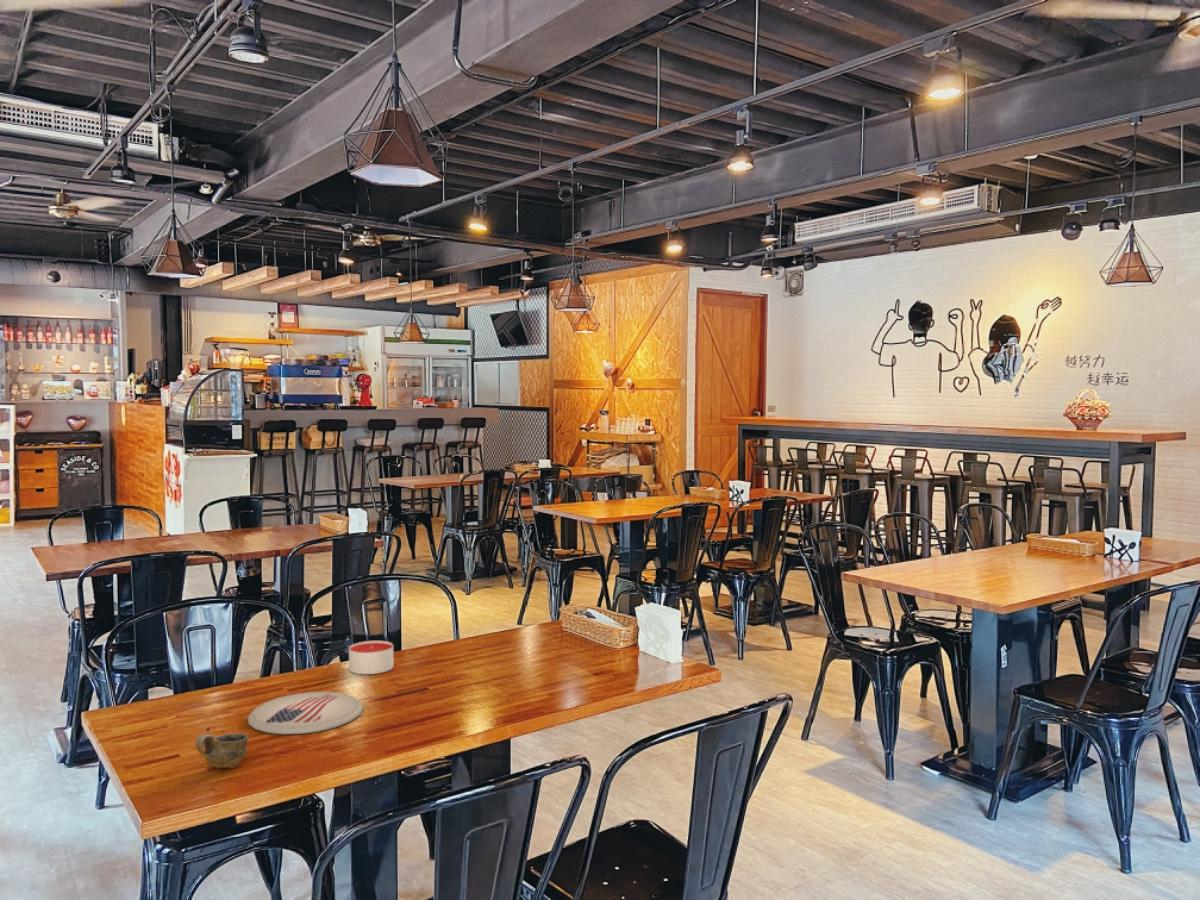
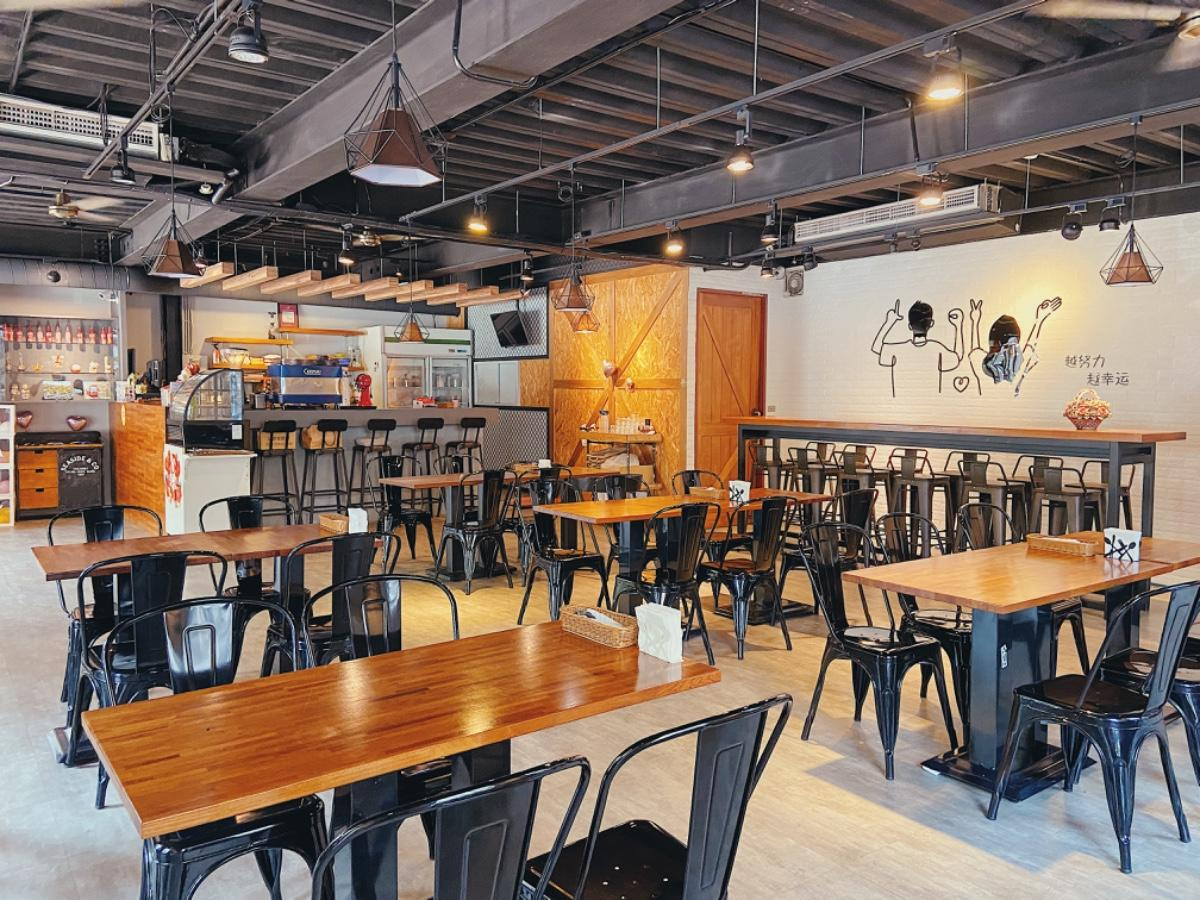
- candle (371, 656)
- cup (221, 747)
- plate (306, 710)
